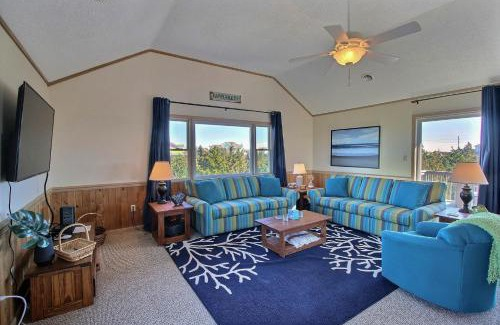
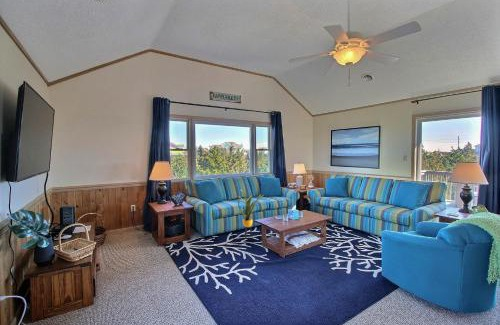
+ house plant (248, 213)
